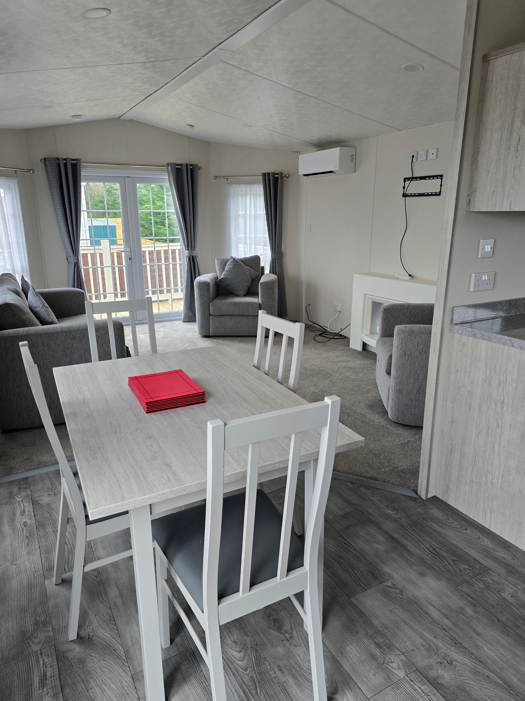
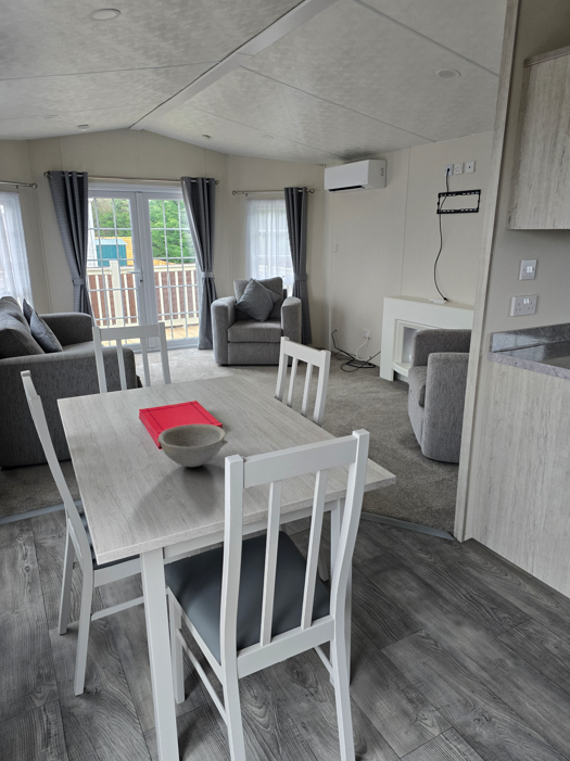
+ bowl (192, 448)
